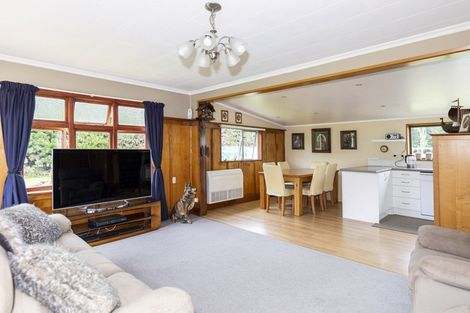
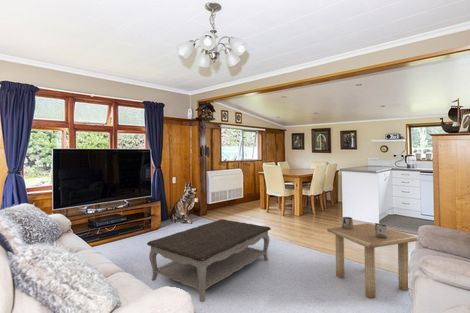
+ coffee table (214, 251)
+ side table (369, 251)
